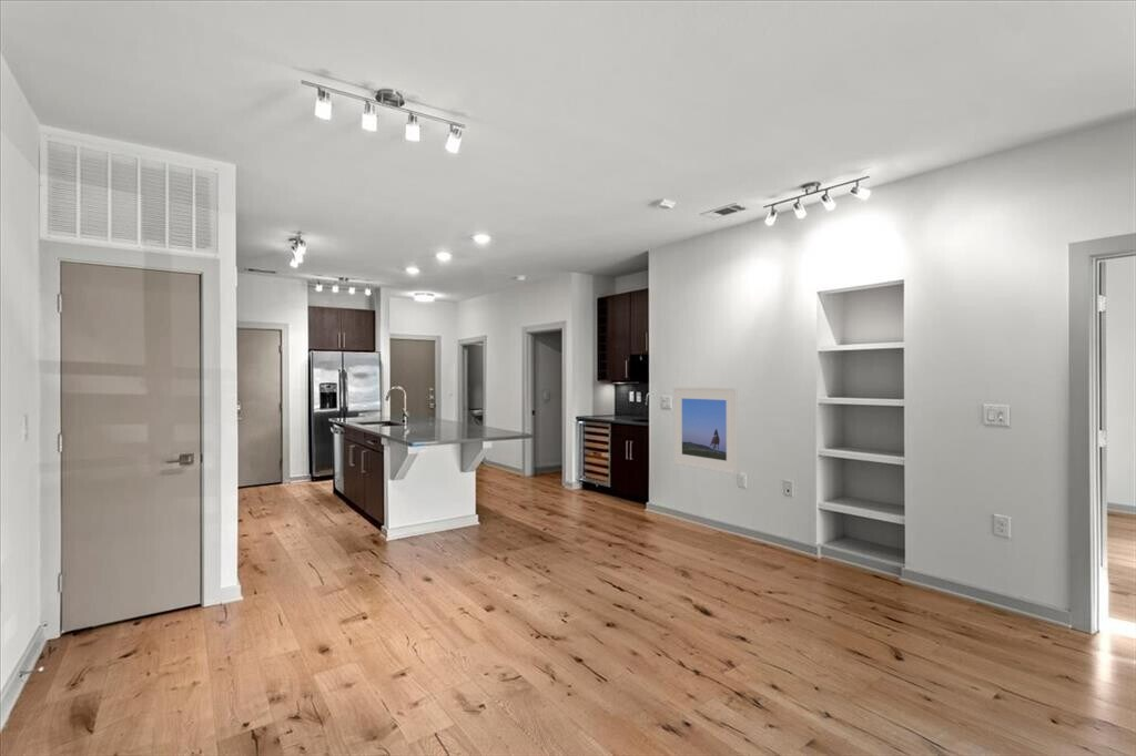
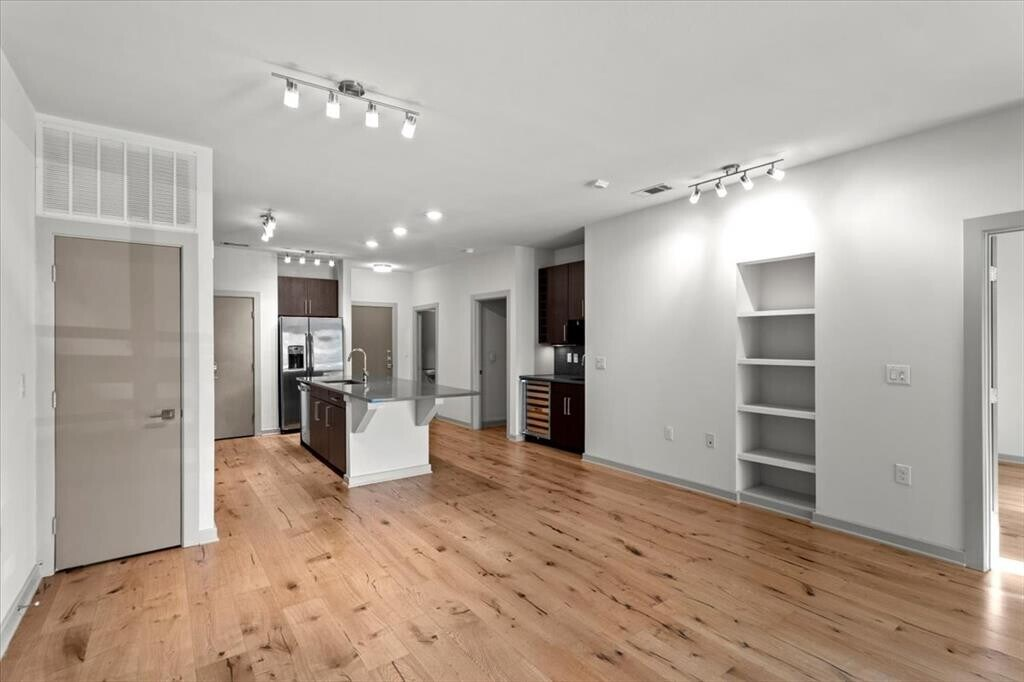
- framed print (703, 428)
